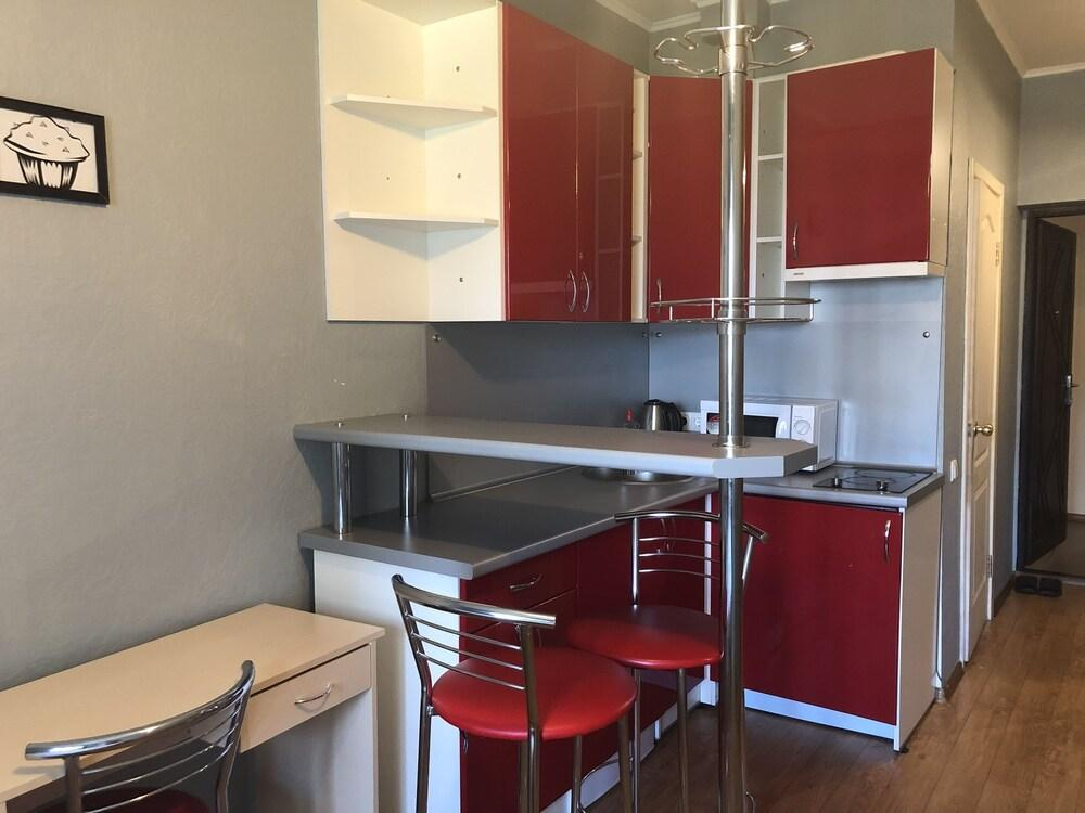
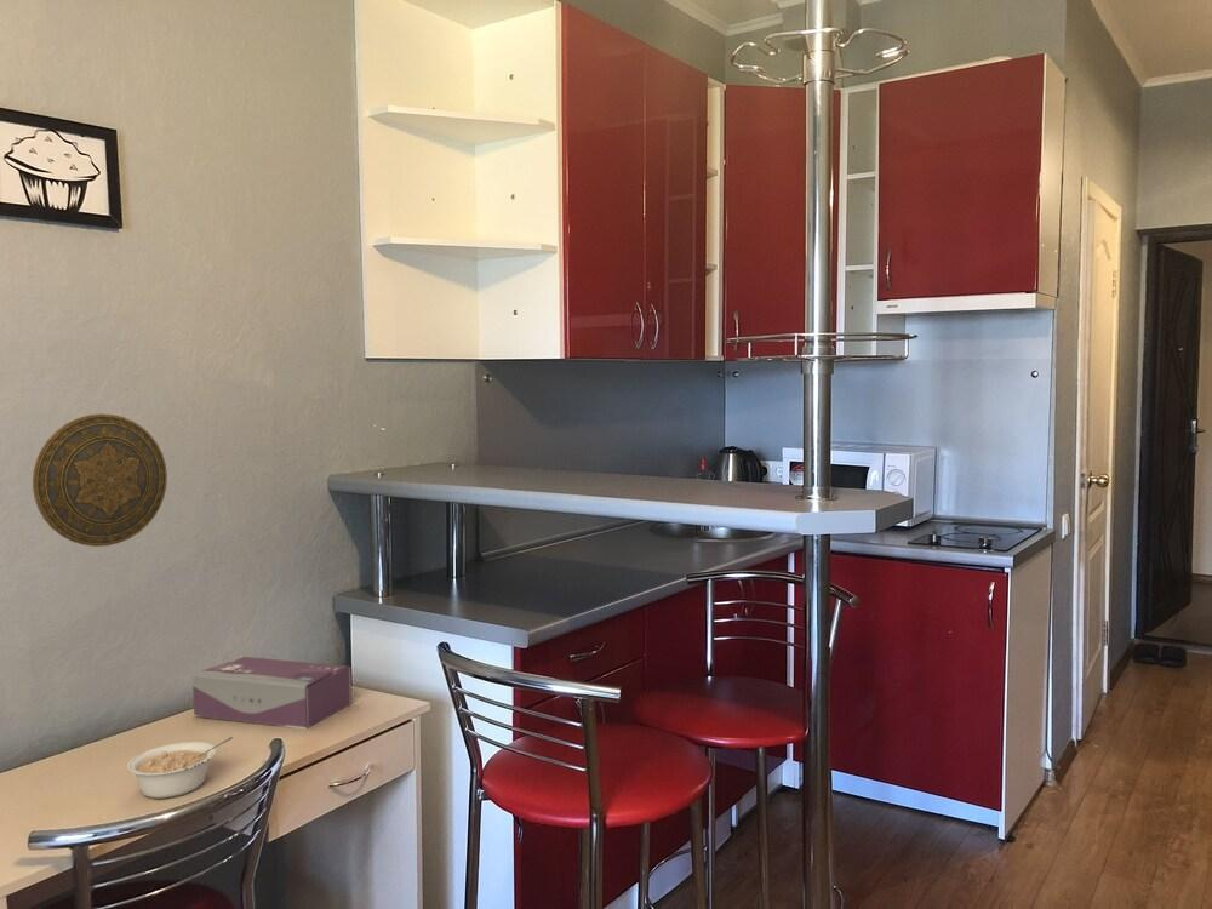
+ decorative plate (105, 480)
+ tissue box (273, 688)
+ legume (175, 767)
